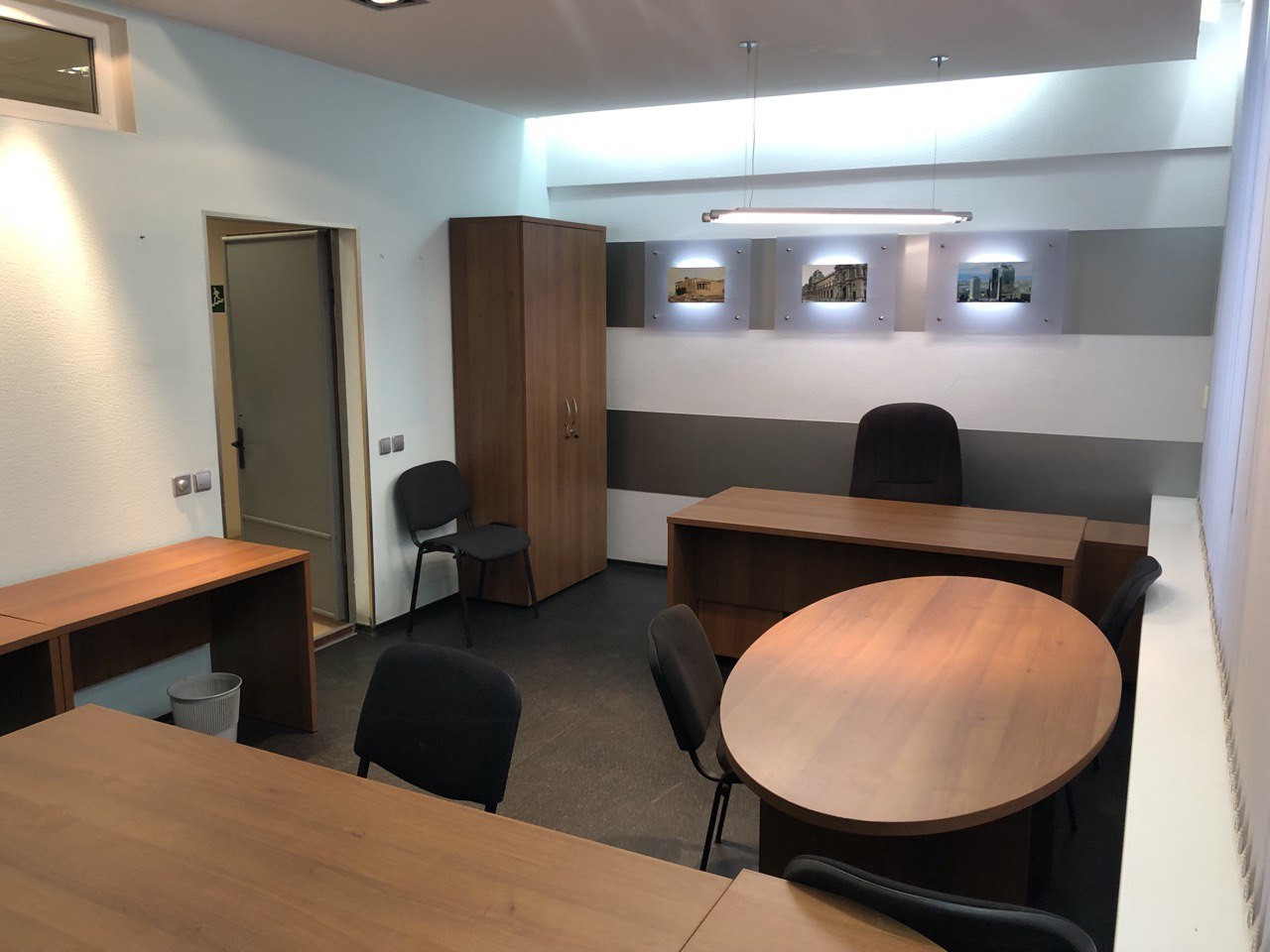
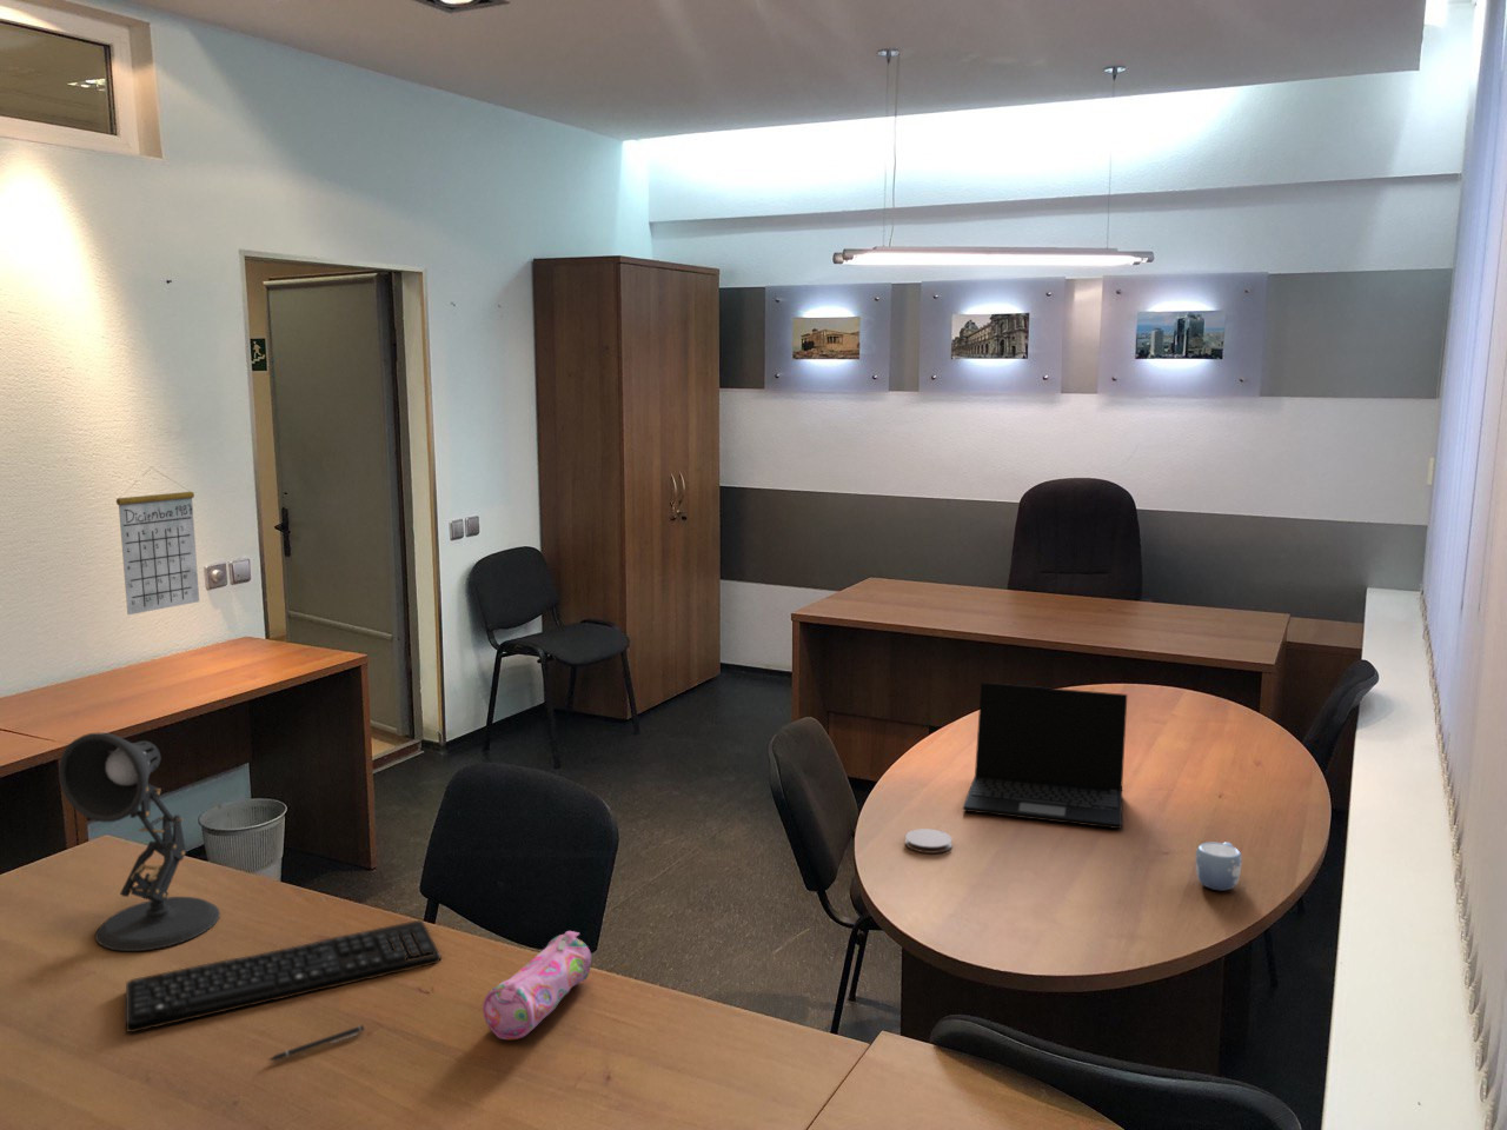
+ pen (317, 1043)
+ mug (1220, 864)
+ keyboard (287, 969)
+ calendar (159, 538)
+ coaster (928, 840)
+ pencil case (539, 983)
+ laptop (1047, 751)
+ desk lamp (147, 823)
